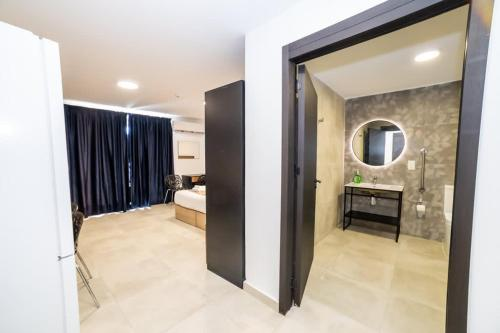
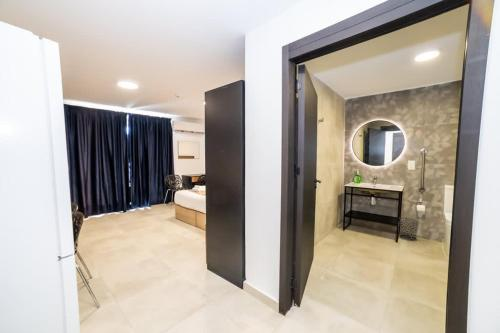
+ waste bin (407, 228)
